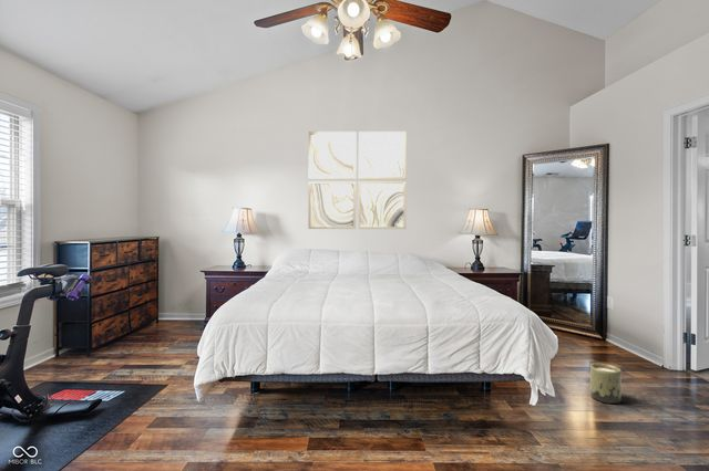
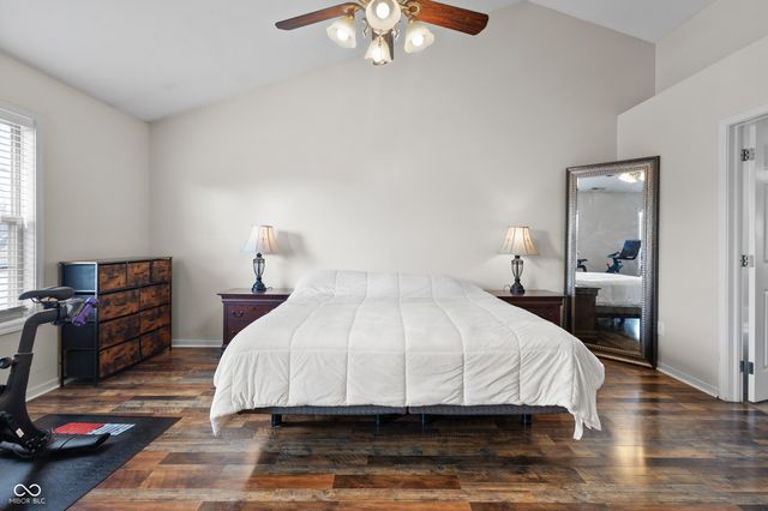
- wall art (354, 181)
- planter (605, 383)
